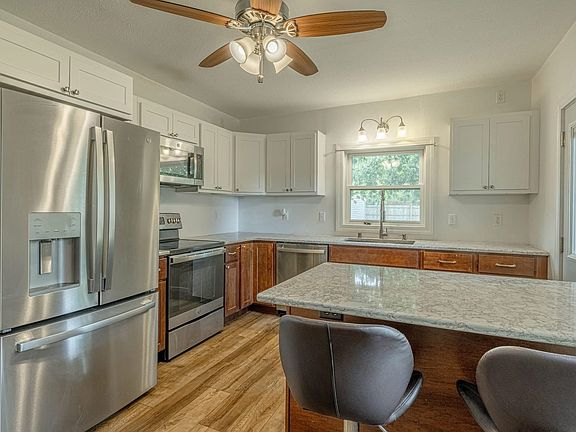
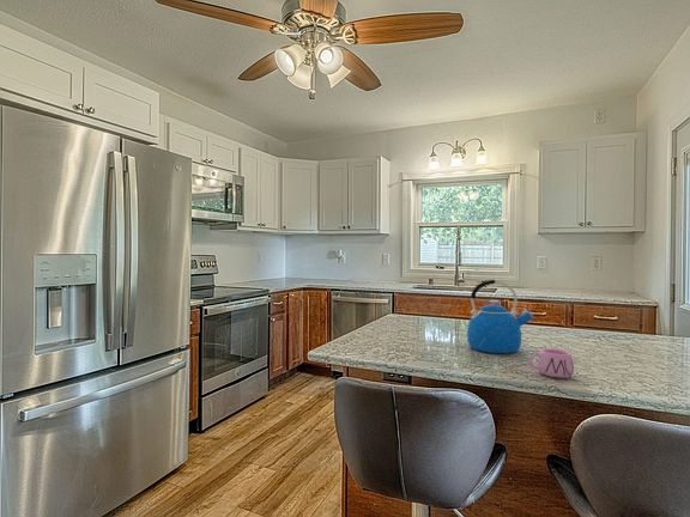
+ mug (550, 361)
+ kettle (500, 314)
